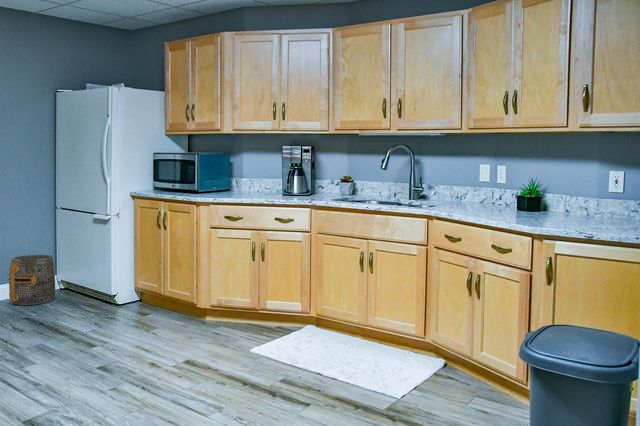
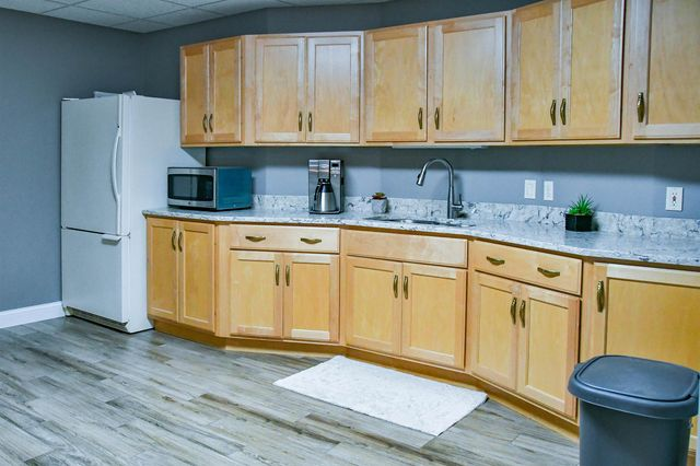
- bucket (33, 278)
